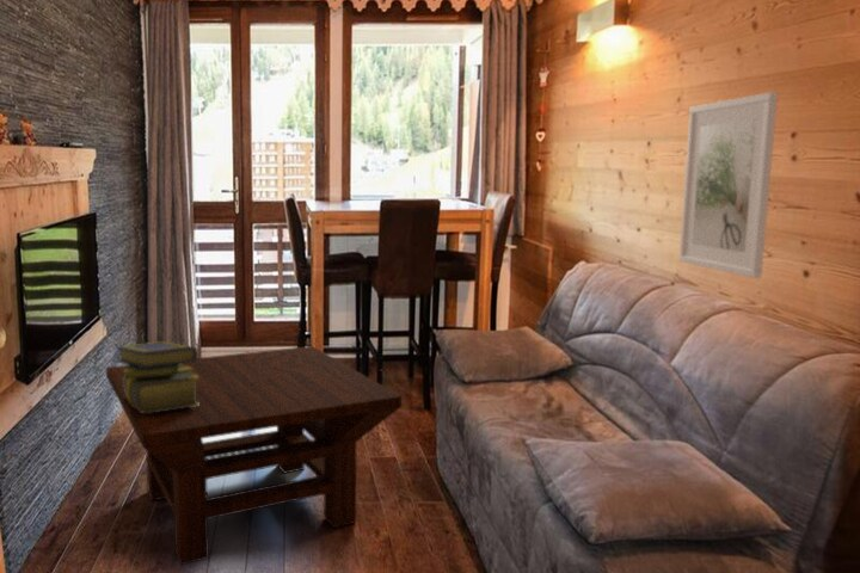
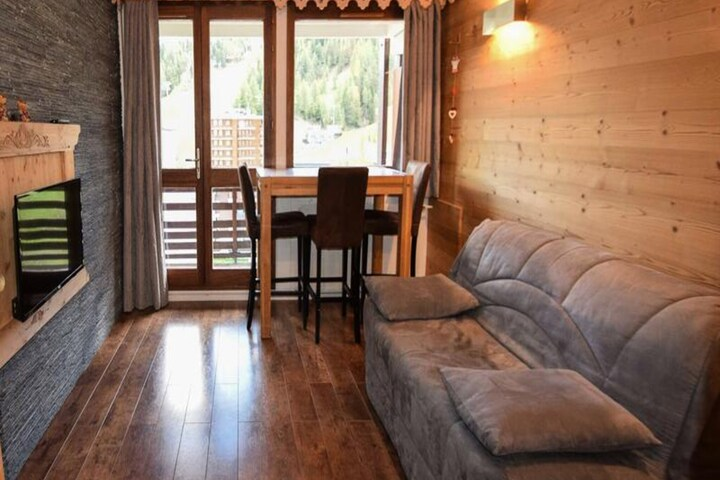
- coffee table (246, 444)
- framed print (723, 185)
- stack of books (156, 372)
